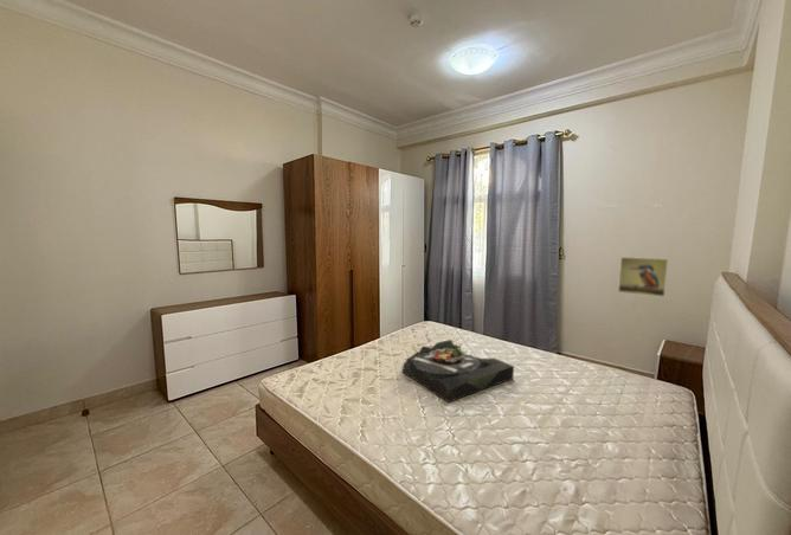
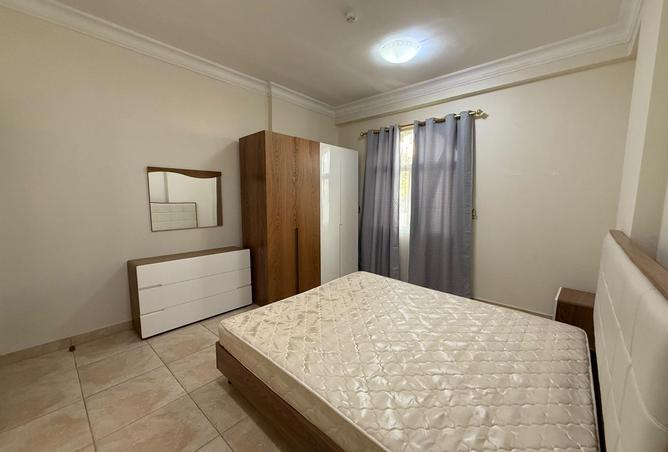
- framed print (642, 276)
- serving tray (449, 357)
